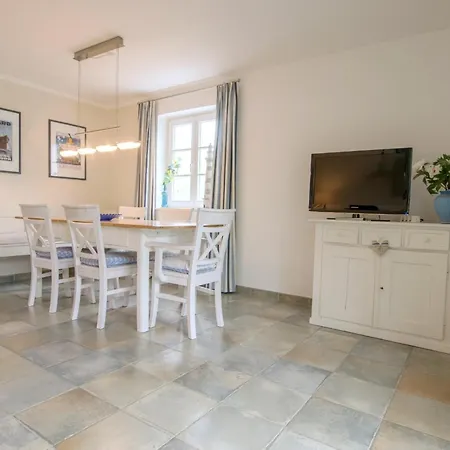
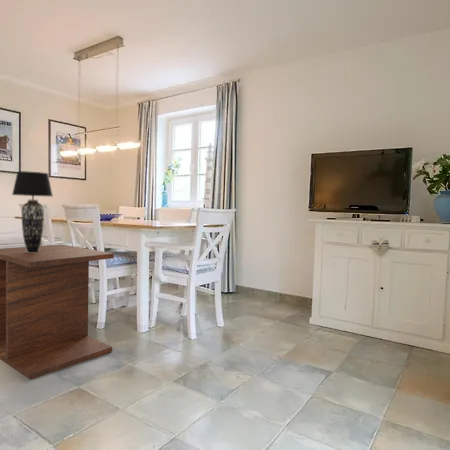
+ table lamp (32, 212)
+ side table (48, 301)
